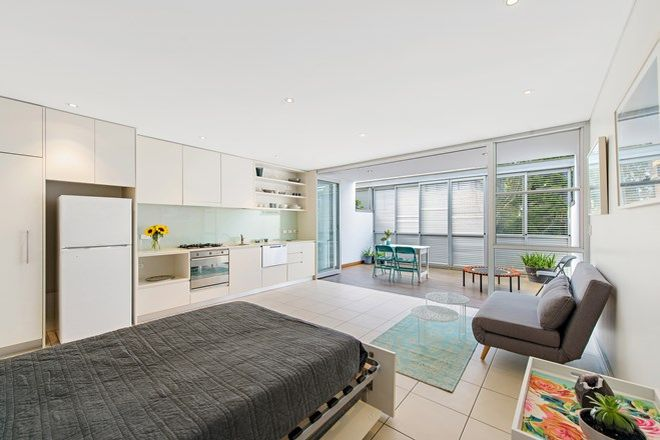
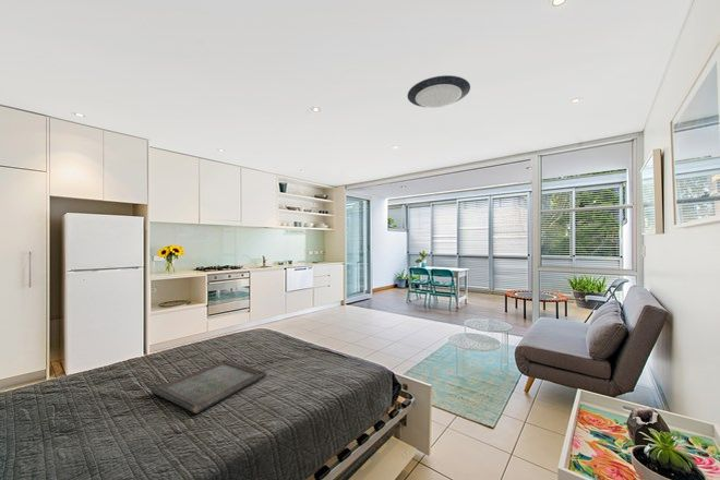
+ ceiling light (437, 95)
+ serving tray (213, 381)
